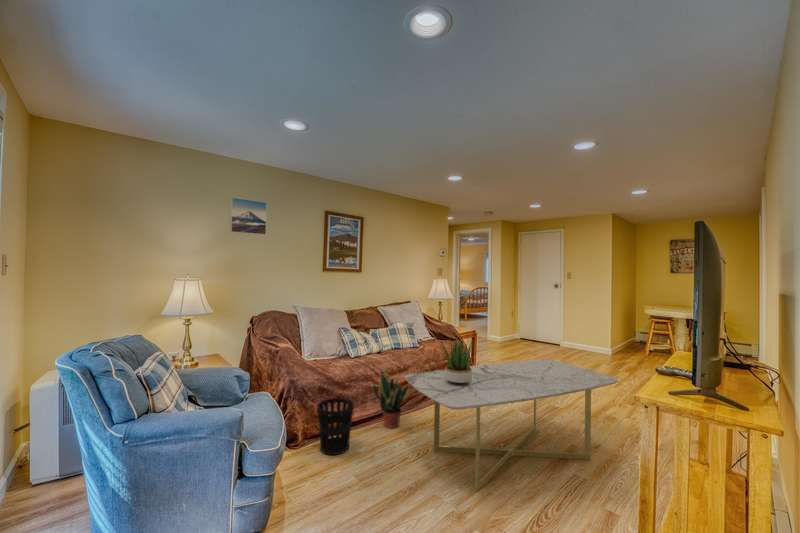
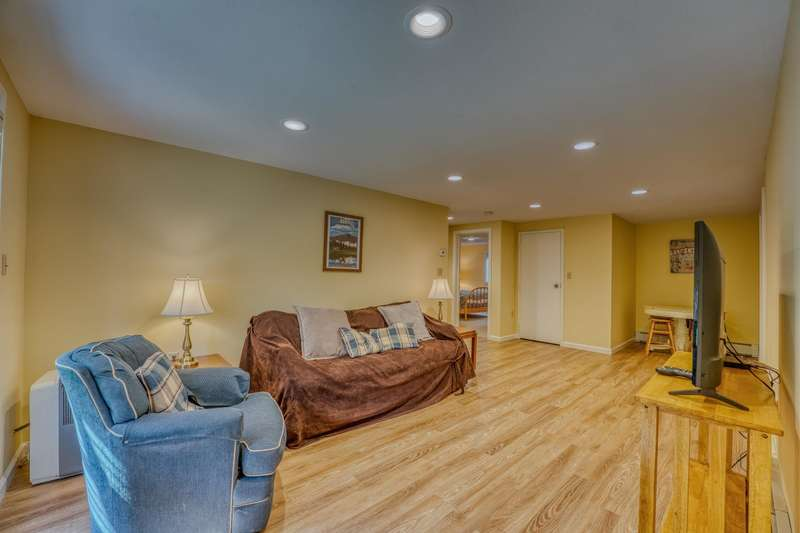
- wastebasket (336, 426)
- potted plant (458, 358)
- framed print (248, 216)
- coffee table (507, 403)
- potted plant (394, 397)
